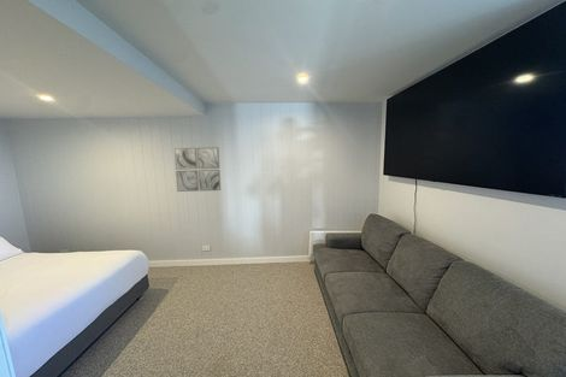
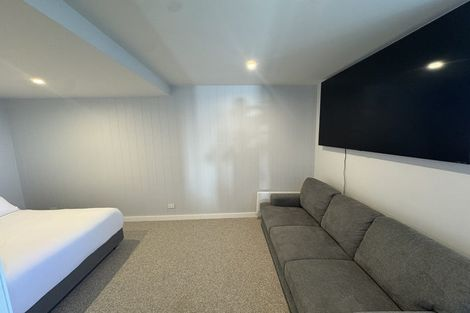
- wall art (196, 170)
